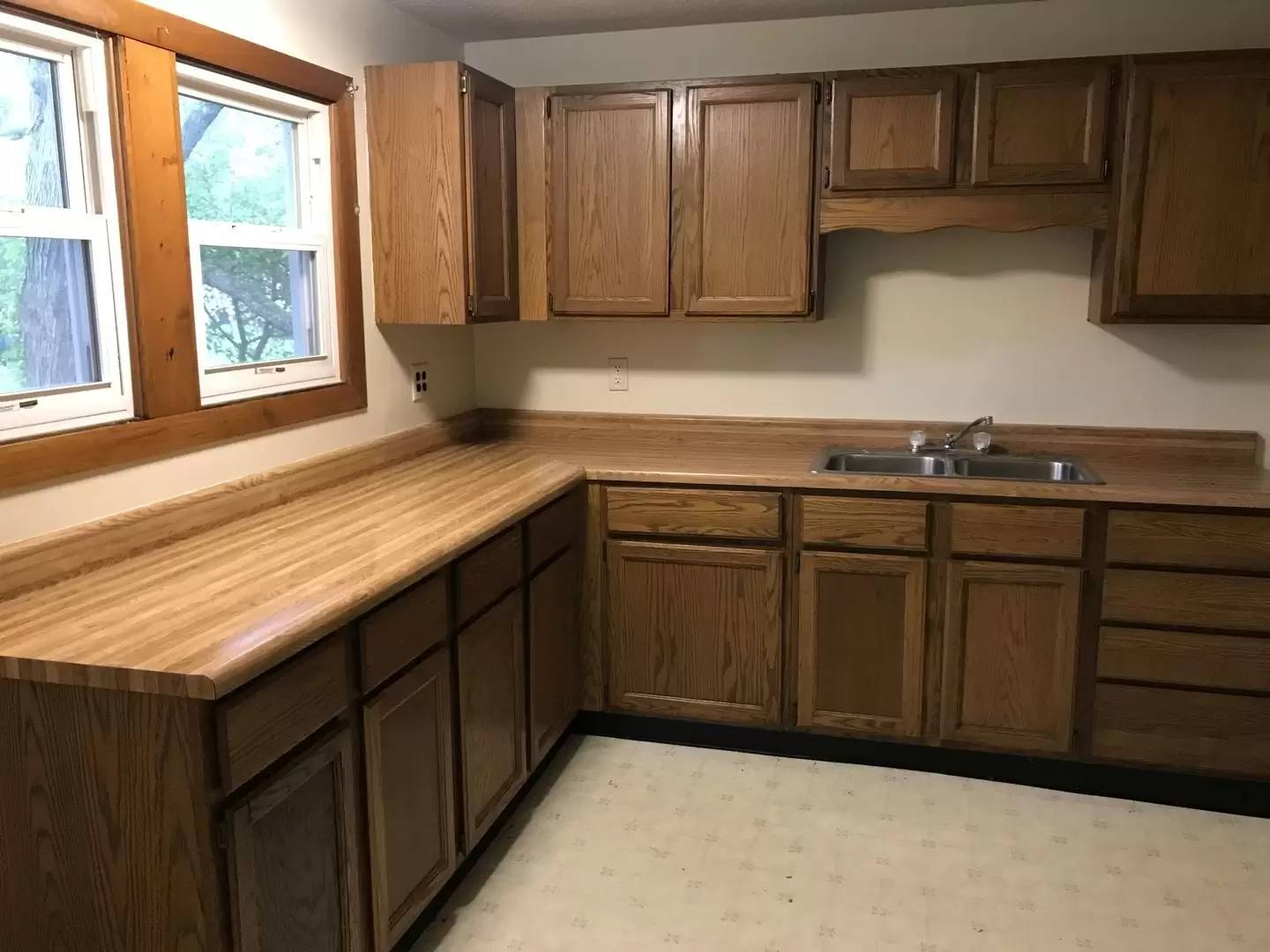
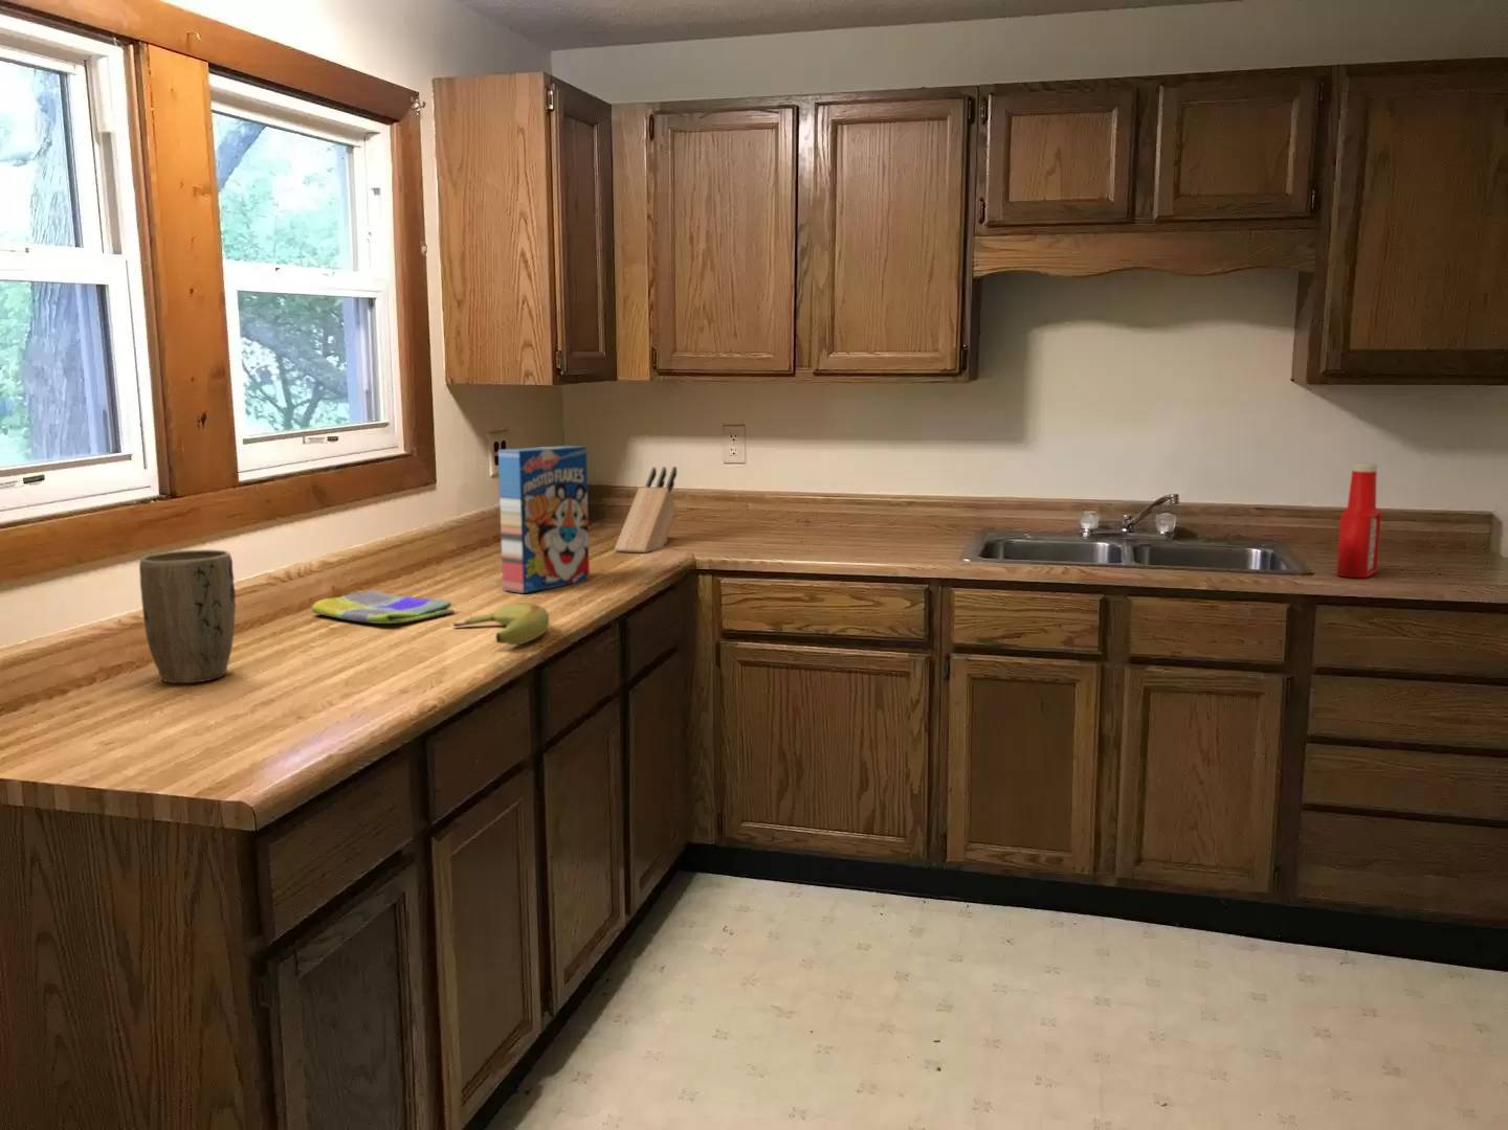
+ dish towel (381, 605)
+ banana (498, 621)
+ soap bottle (1361, 519)
+ knife block (648, 508)
+ cereal box (545, 516)
+ plant pot (191, 615)
